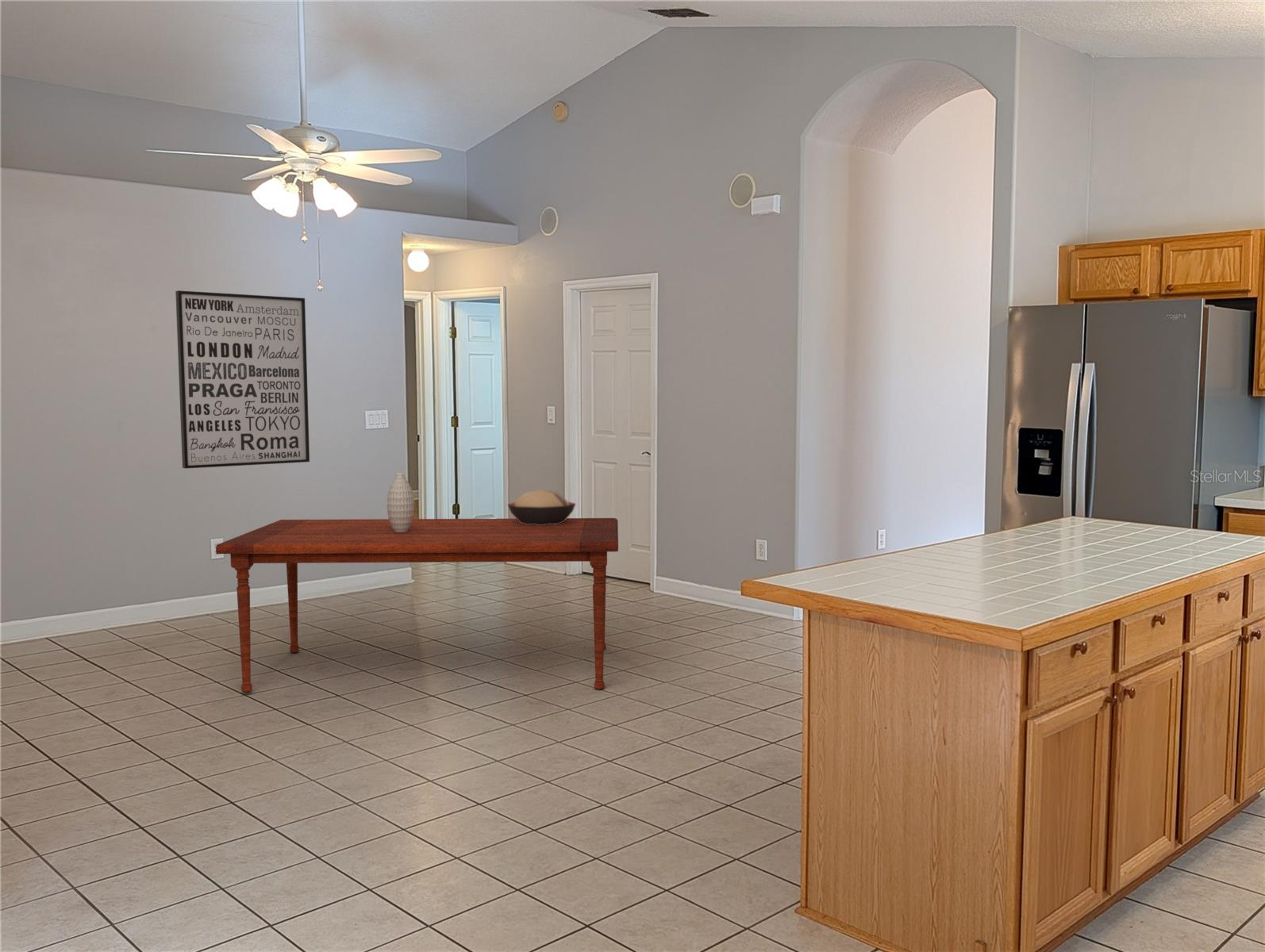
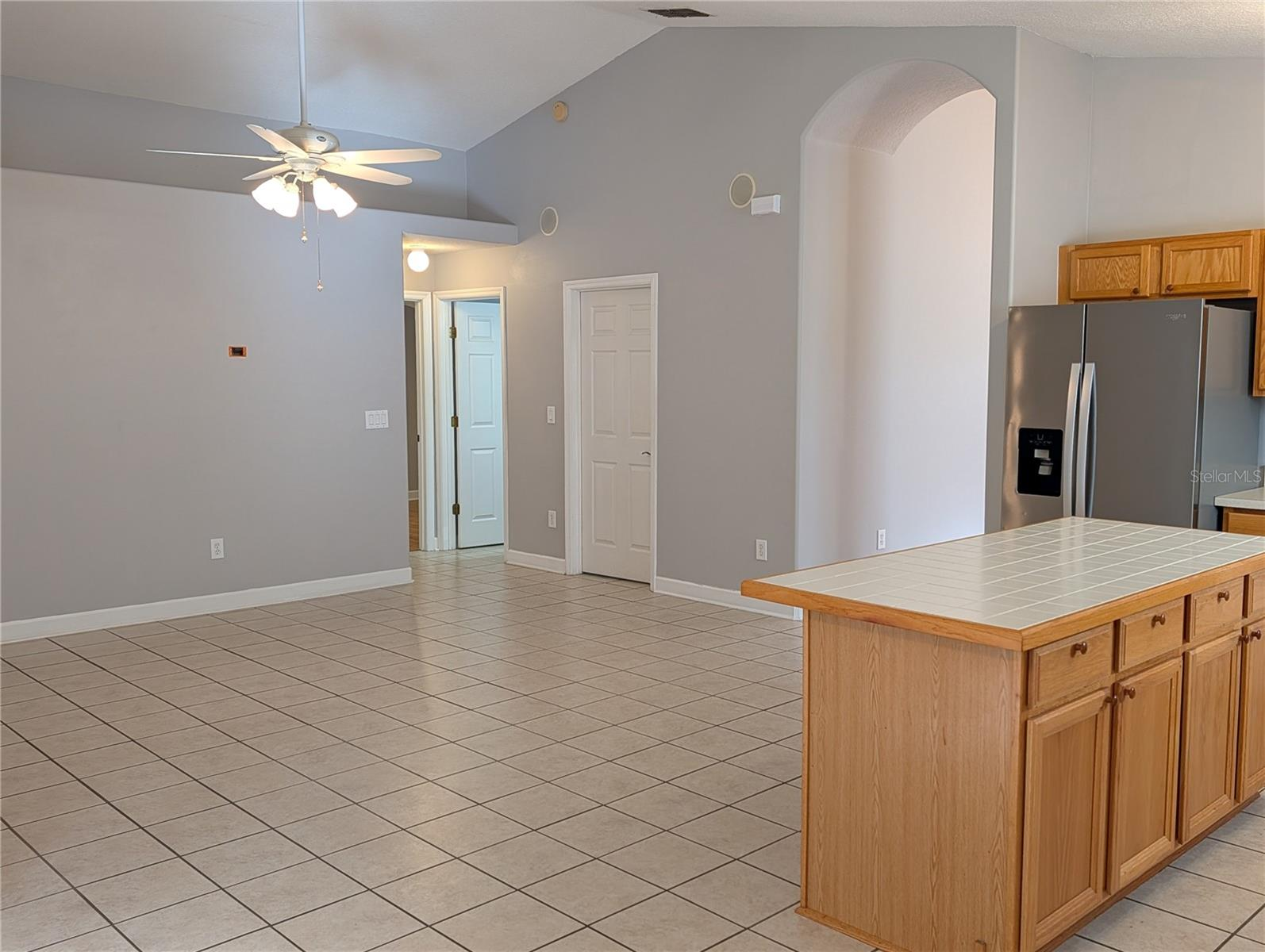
- decorative bowl (541, 505)
- wall art (245, 380)
- vase (400, 501)
- dining table (435, 562)
